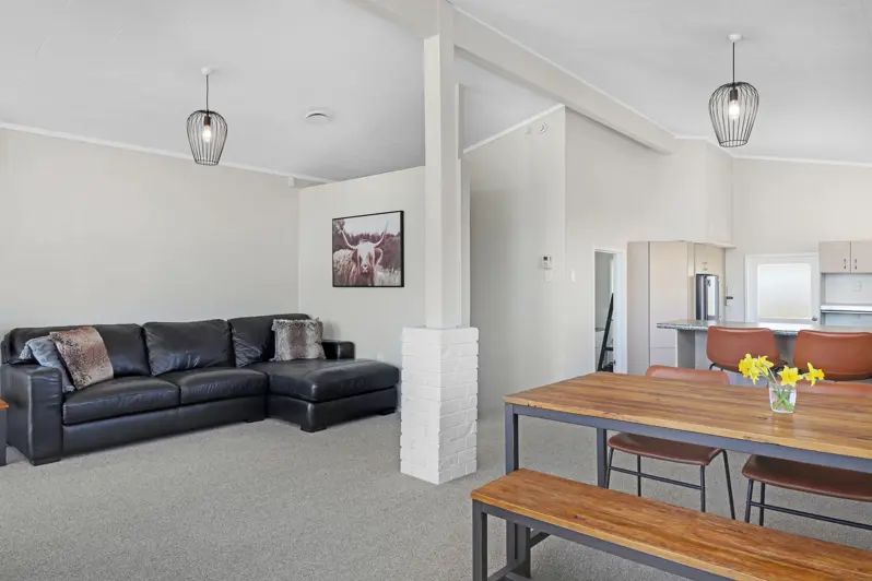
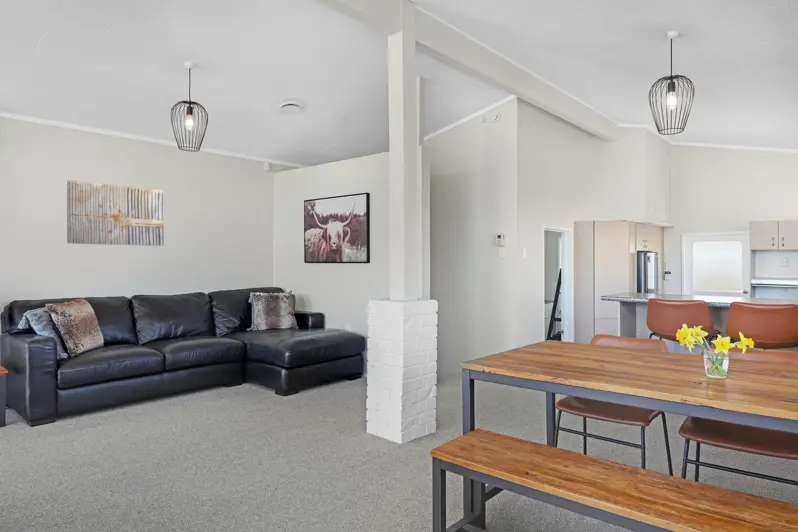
+ wall art (118, 215)
